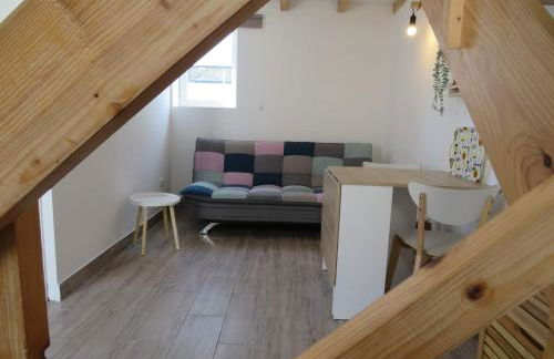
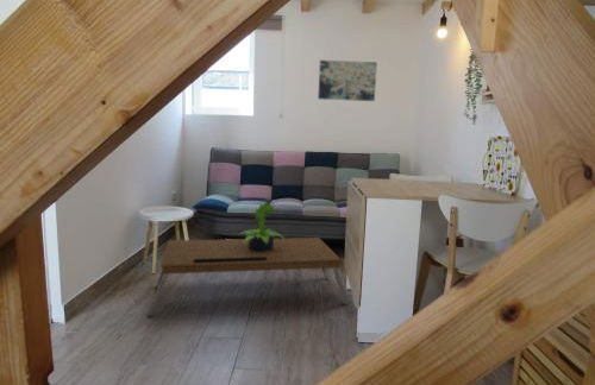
+ potted plant (262, 222)
+ wall art (346, 81)
+ coffee table (249, 270)
